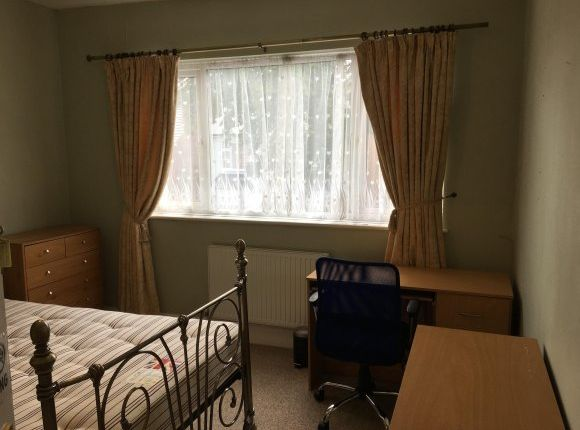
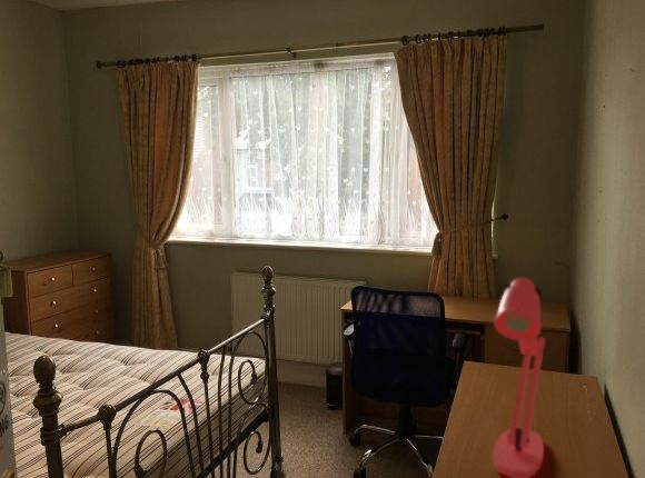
+ desk lamp (522, 366)
